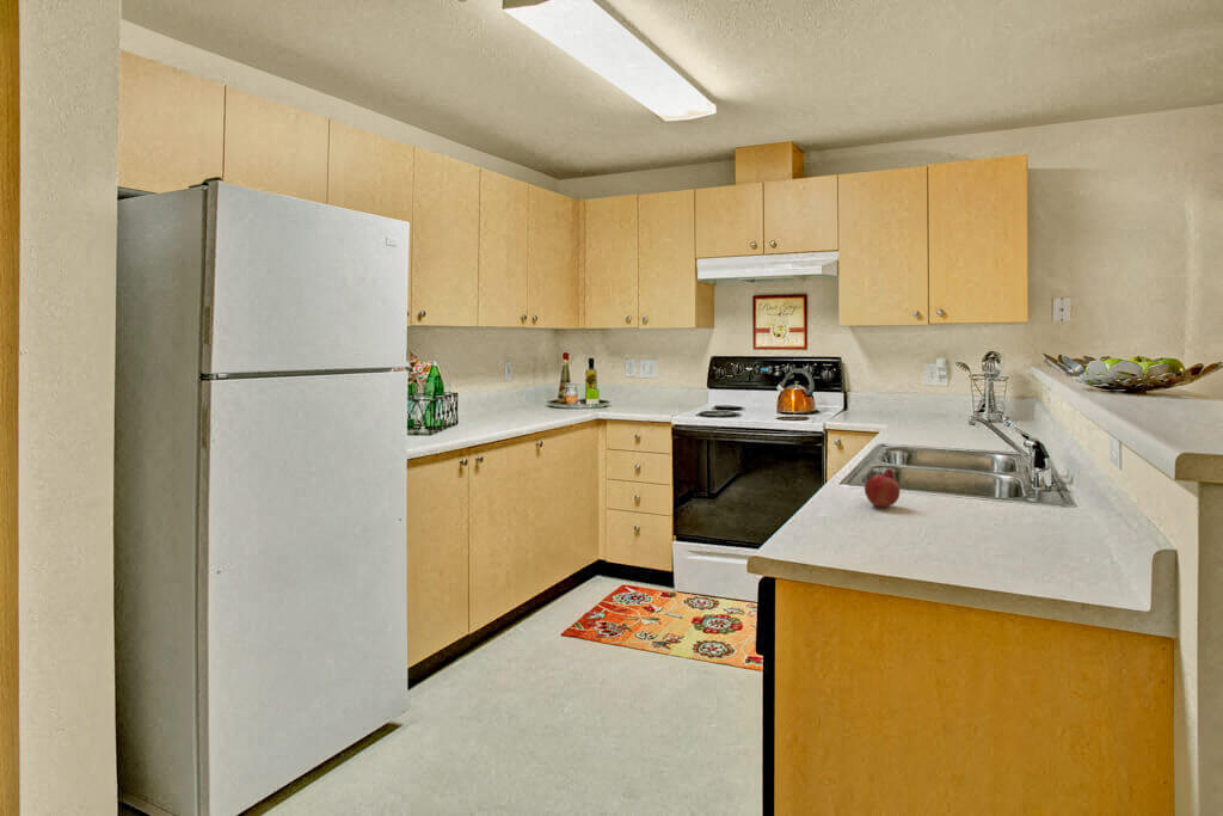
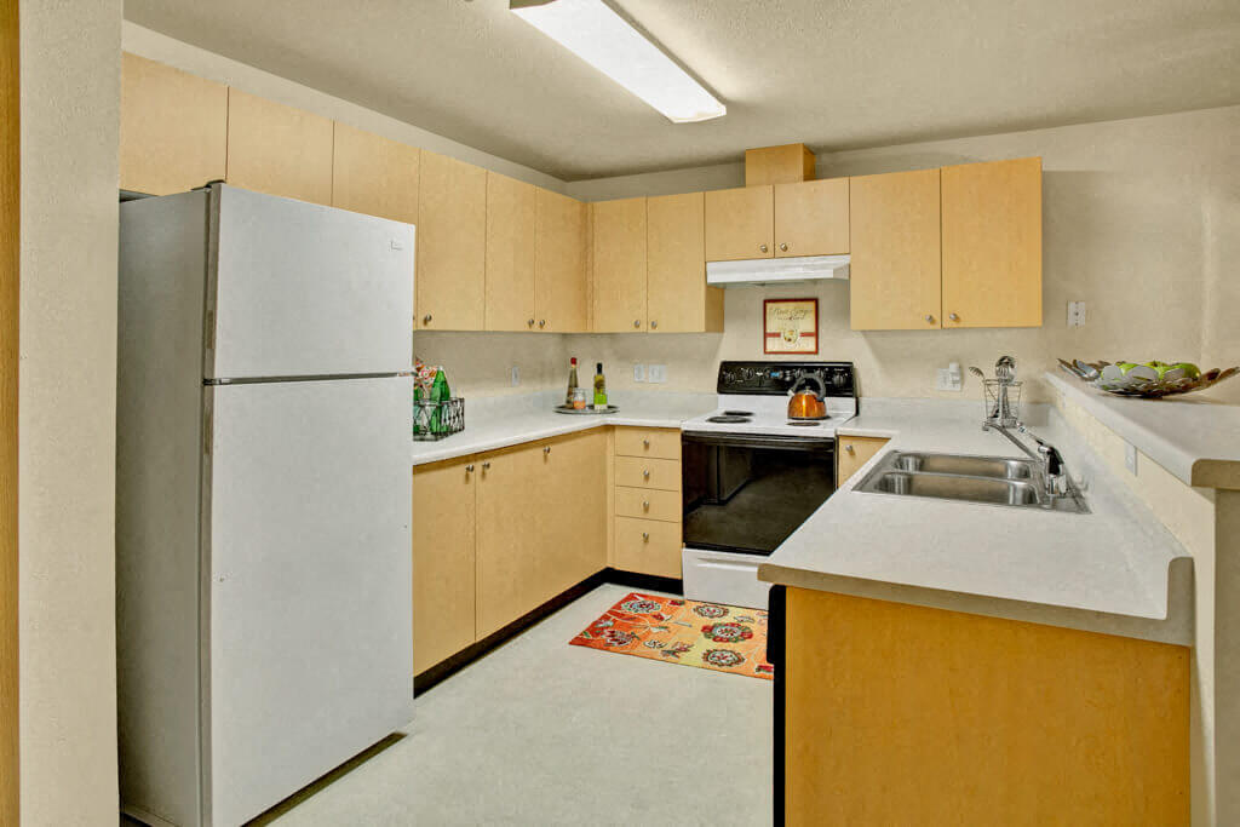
- fruit (881, 487)
